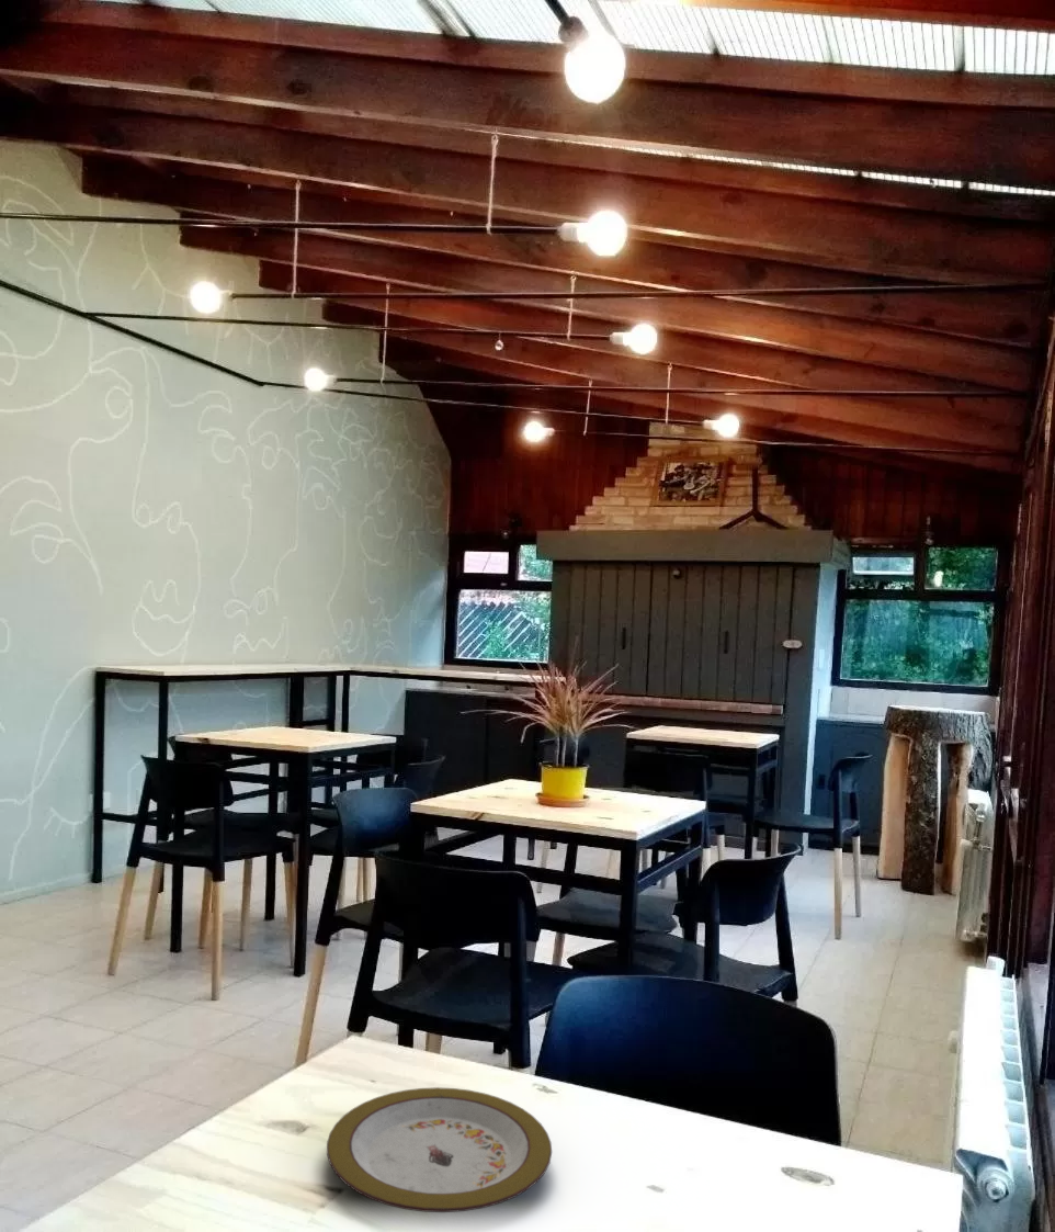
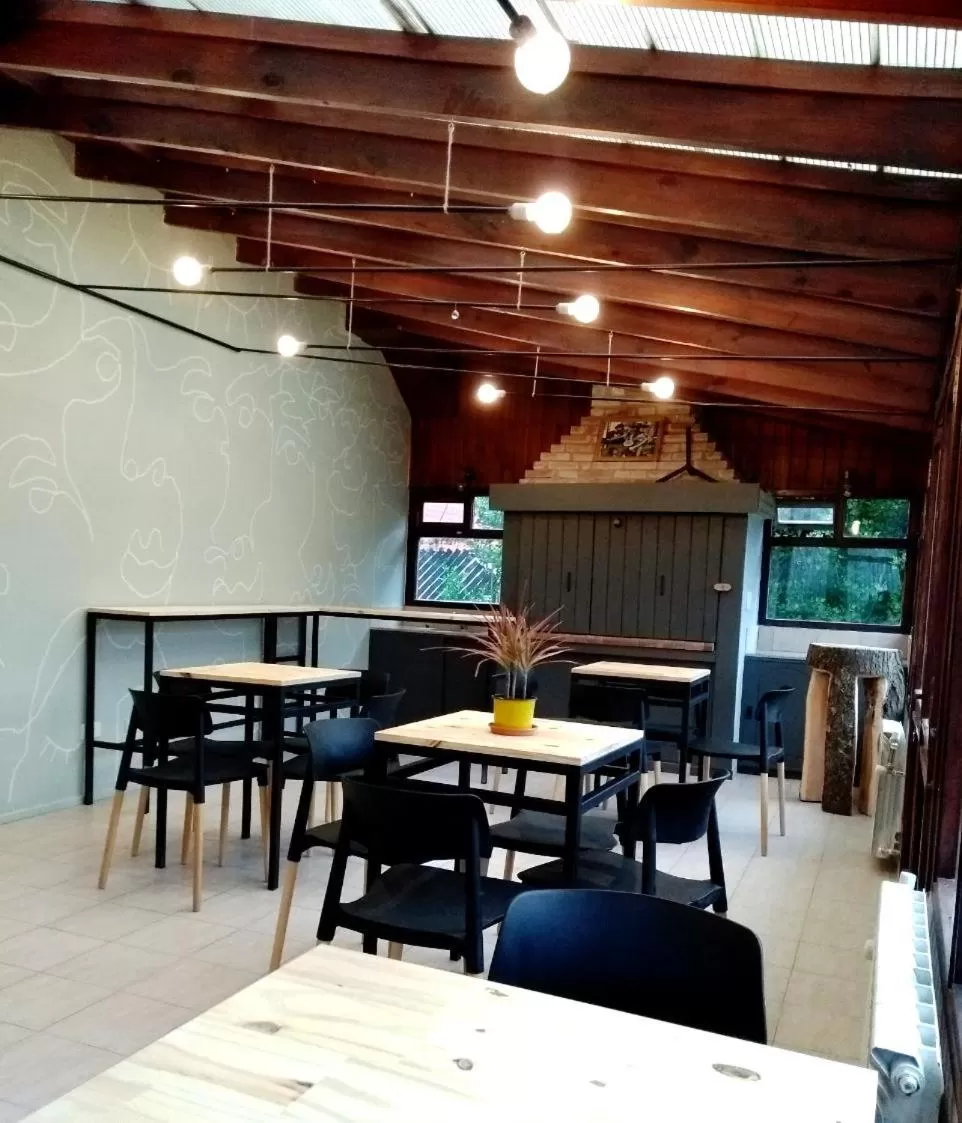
- plate (440, 1151)
